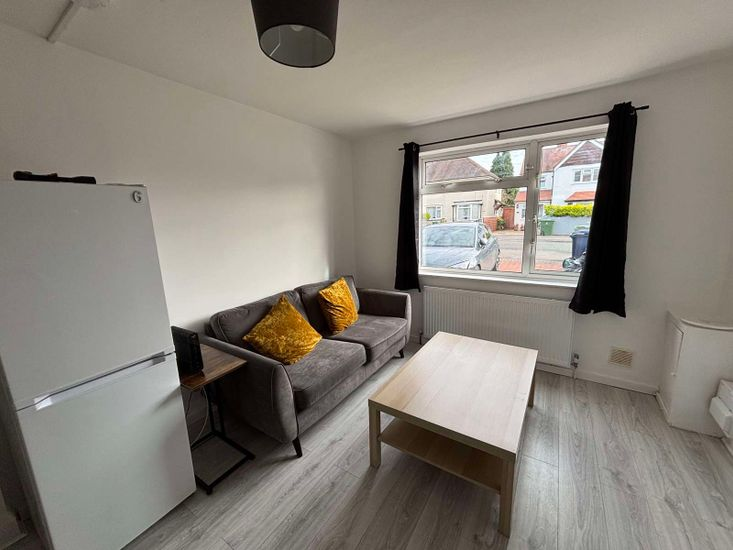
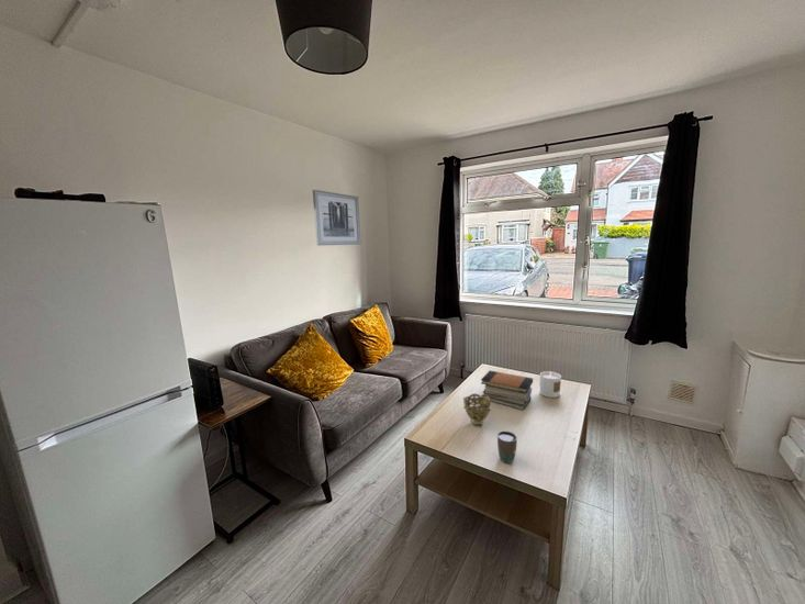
+ mug (507, 445)
+ wall art (338, 219)
+ candle (549, 382)
+ book stack (506, 389)
+ decorative bowl (477, 411)
